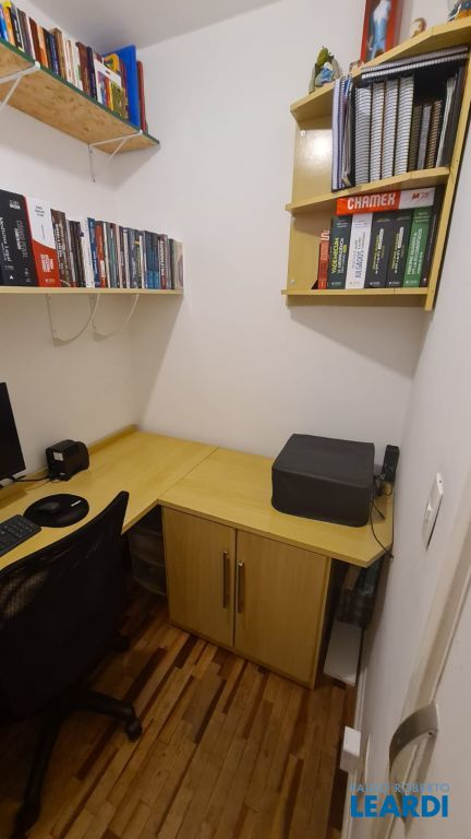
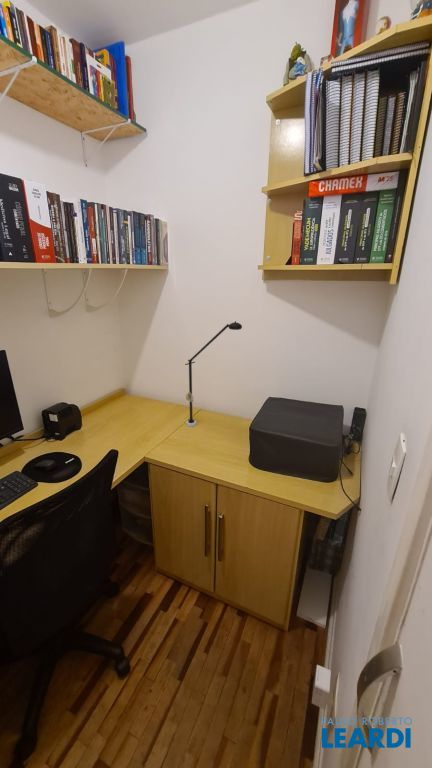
+ desk lamp (191, 379)
